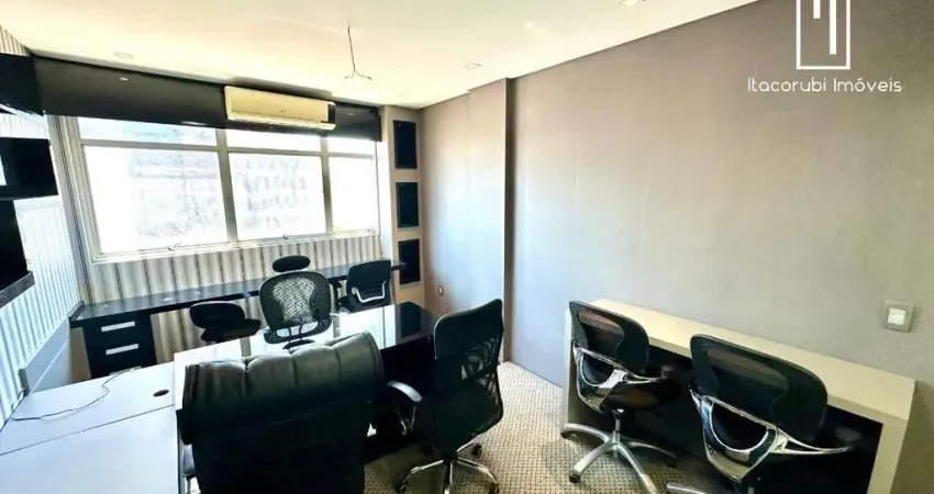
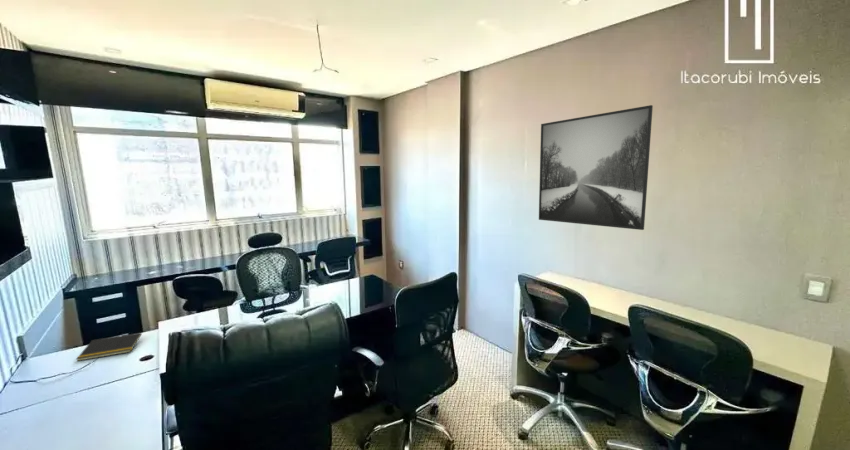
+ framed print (587, 171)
+ notepad (111, 345)
